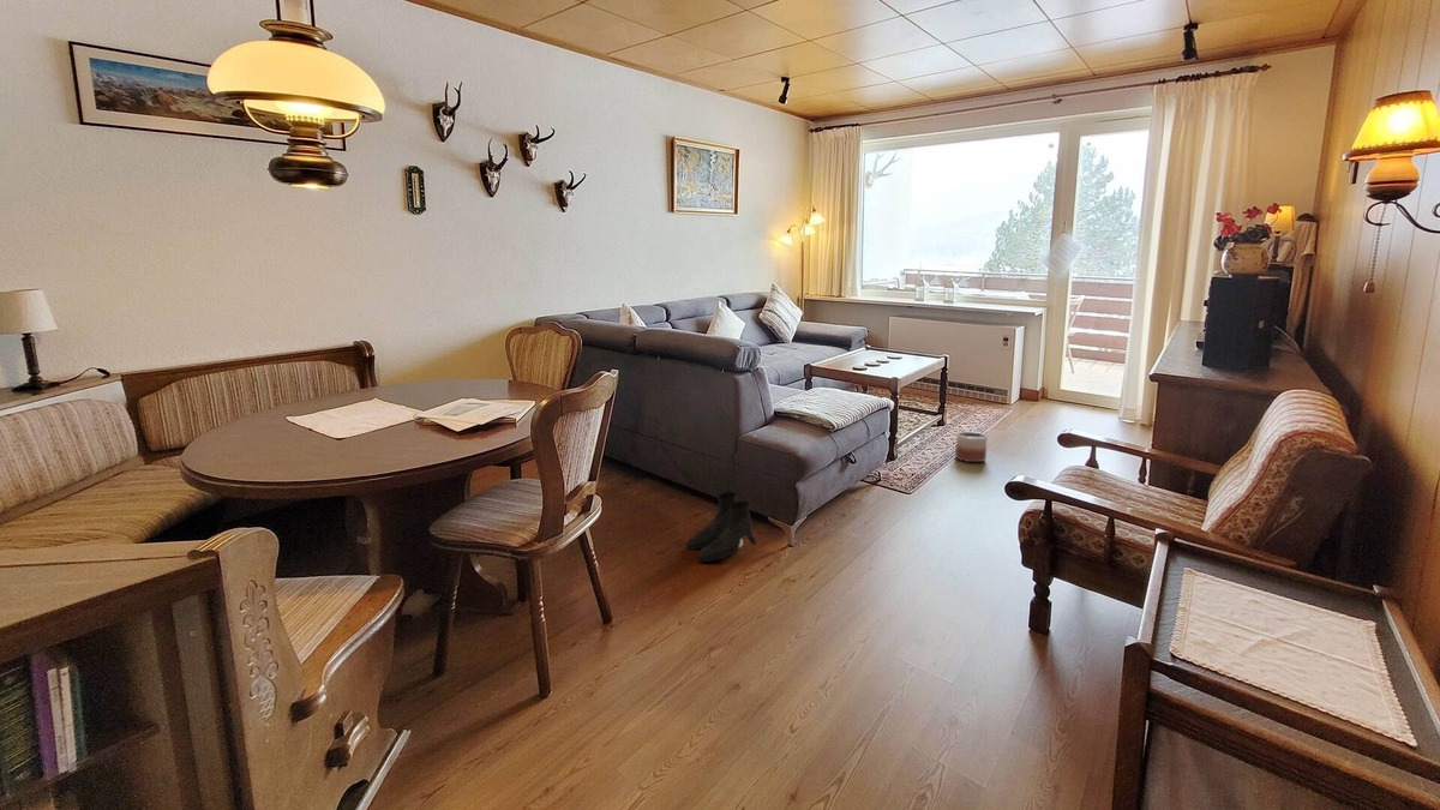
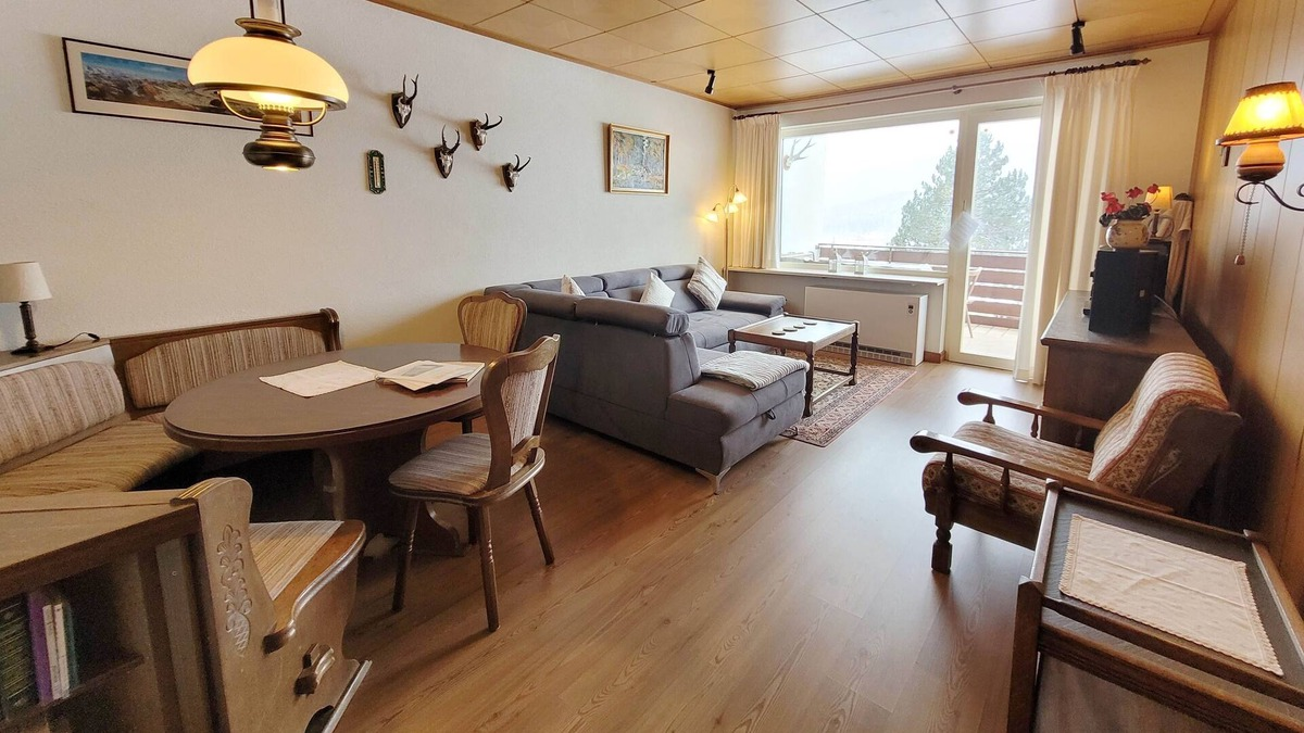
- planter (971, 446)
- boots (720, 523)
